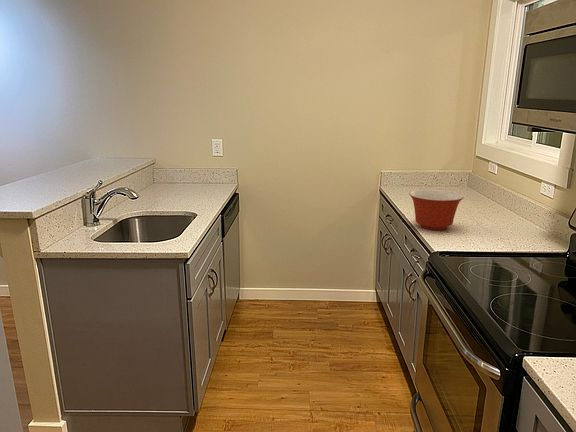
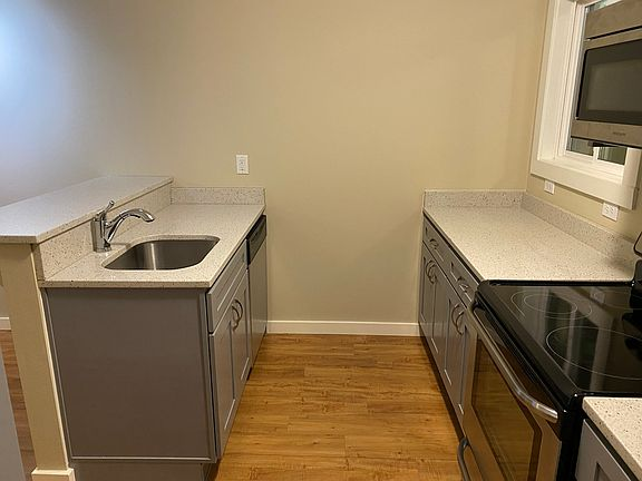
- mixing bowl (434, 210)
